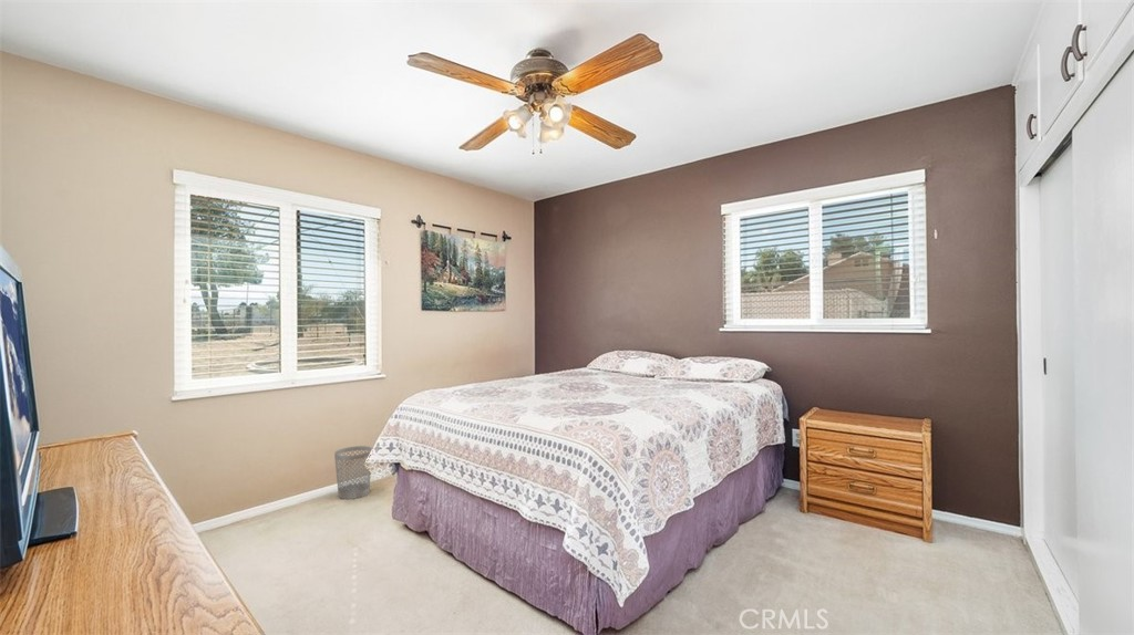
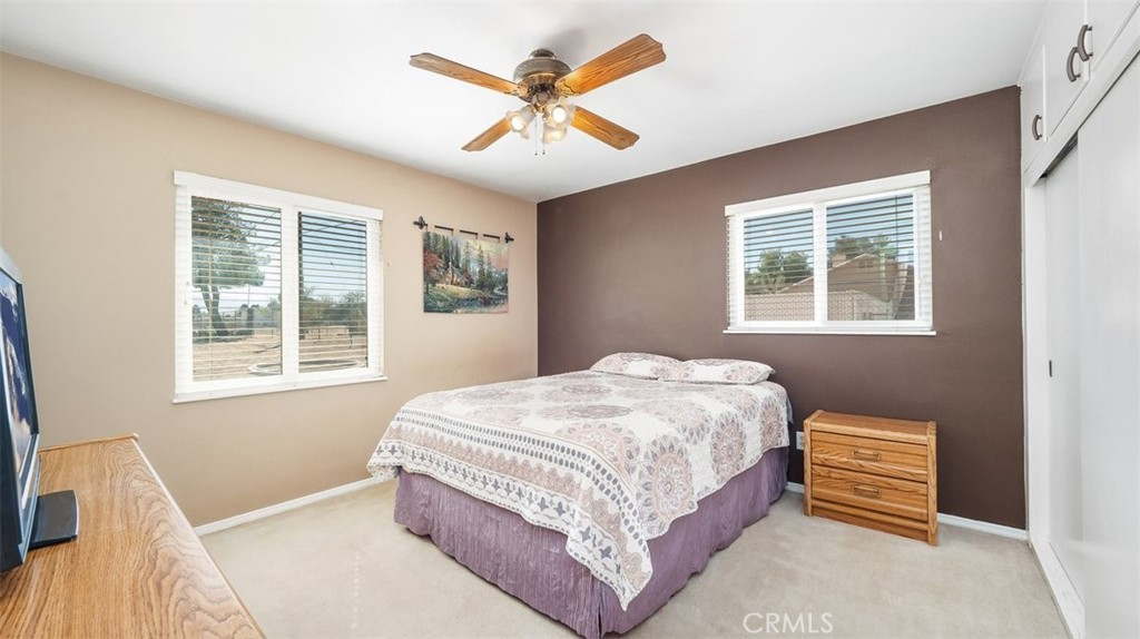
- wastebasket (353, 472)
